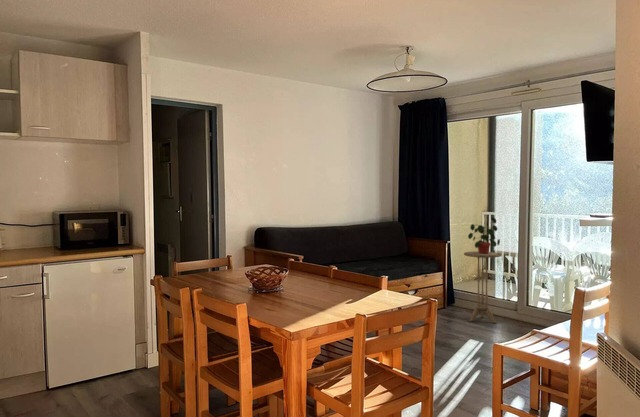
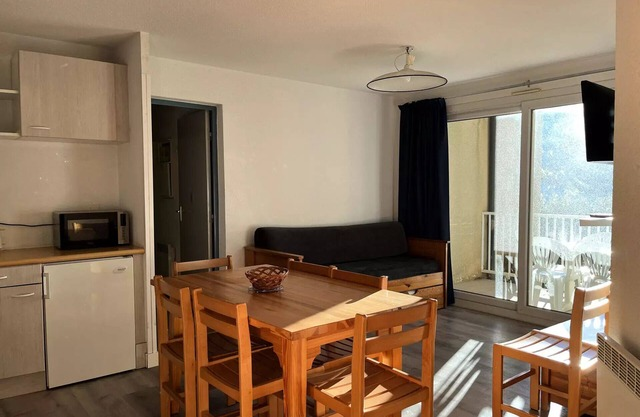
- potted plant (485, 235)
- side table (482, 287)
